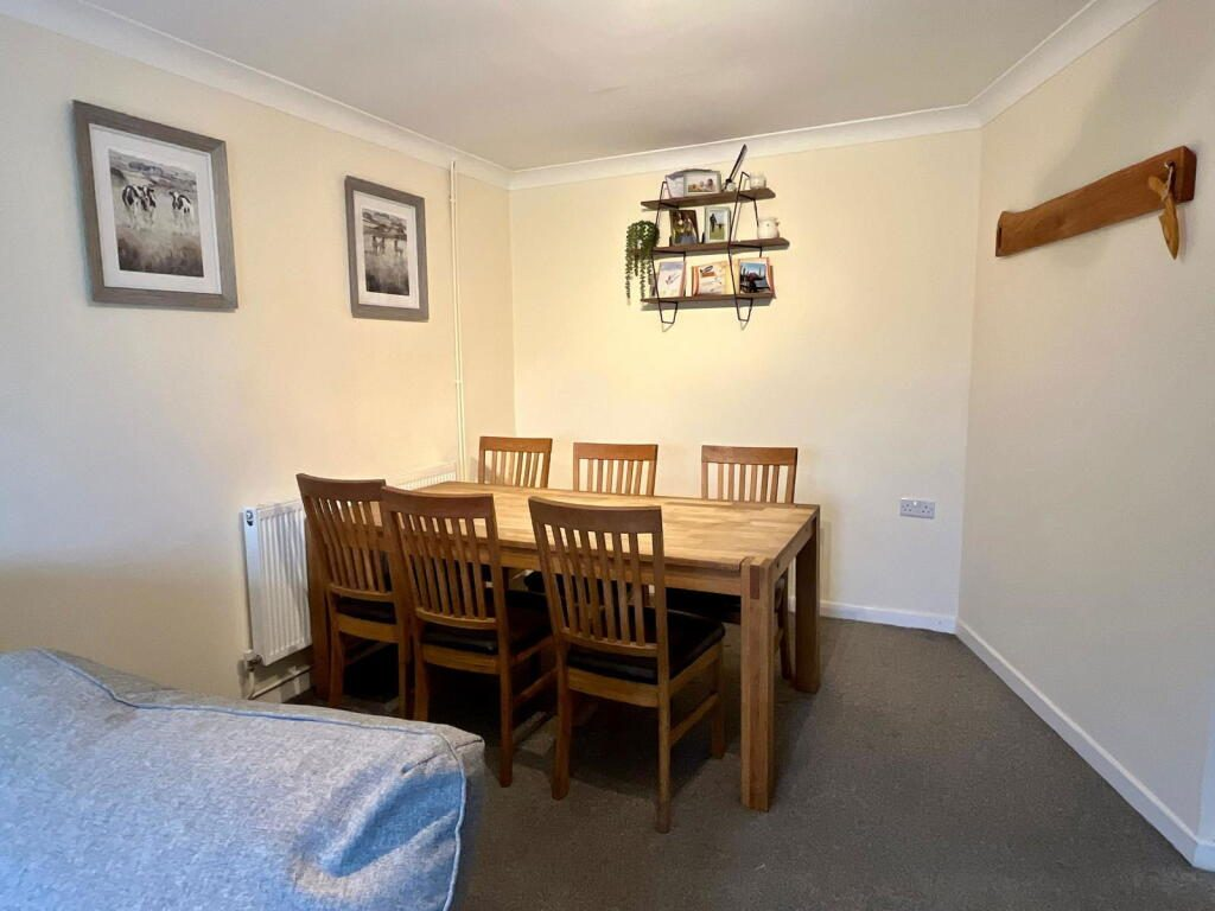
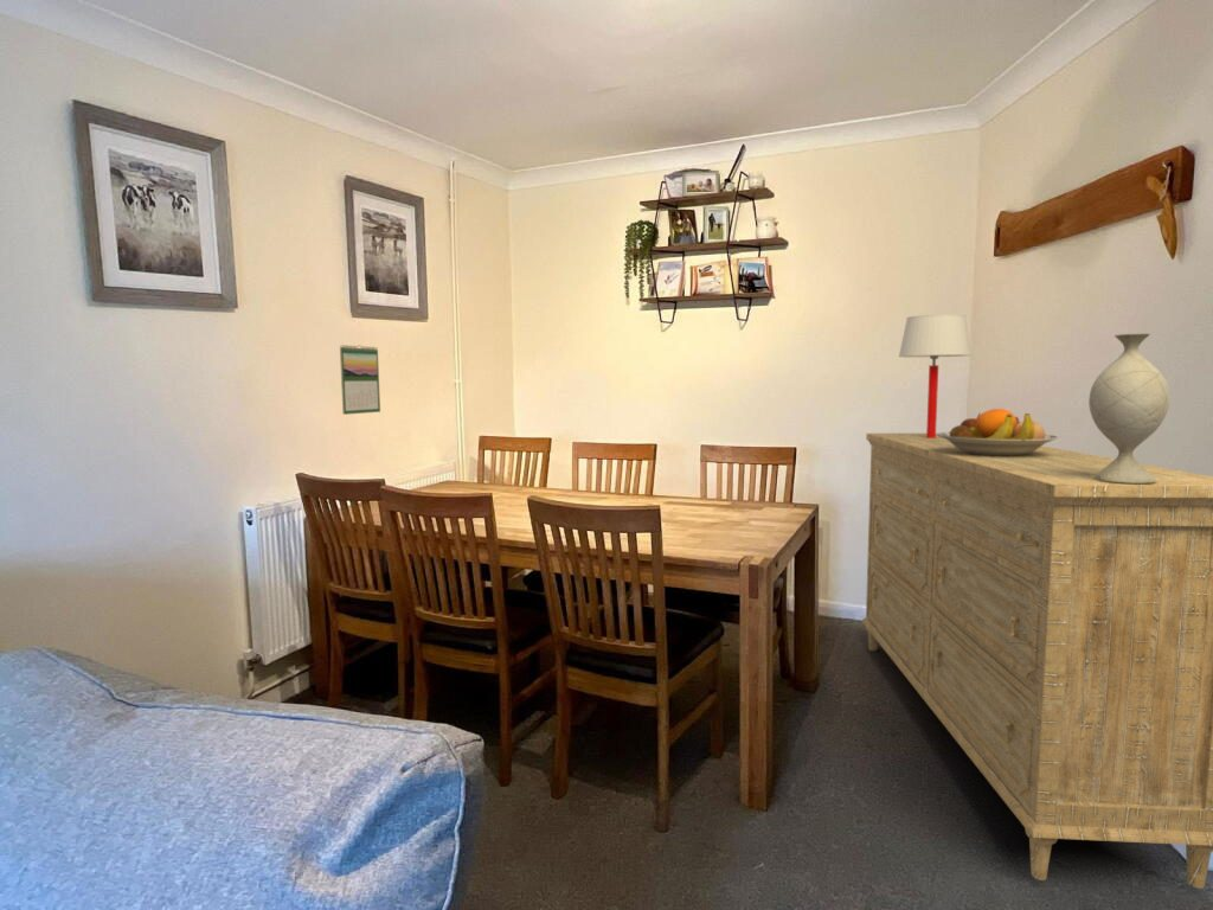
+ decorative vase (1128, 406)
+ fruit bowl (995, 430)
+ calendar (360, 379)
+ table lamp (933, 377)
+ dresser (991, 595)
